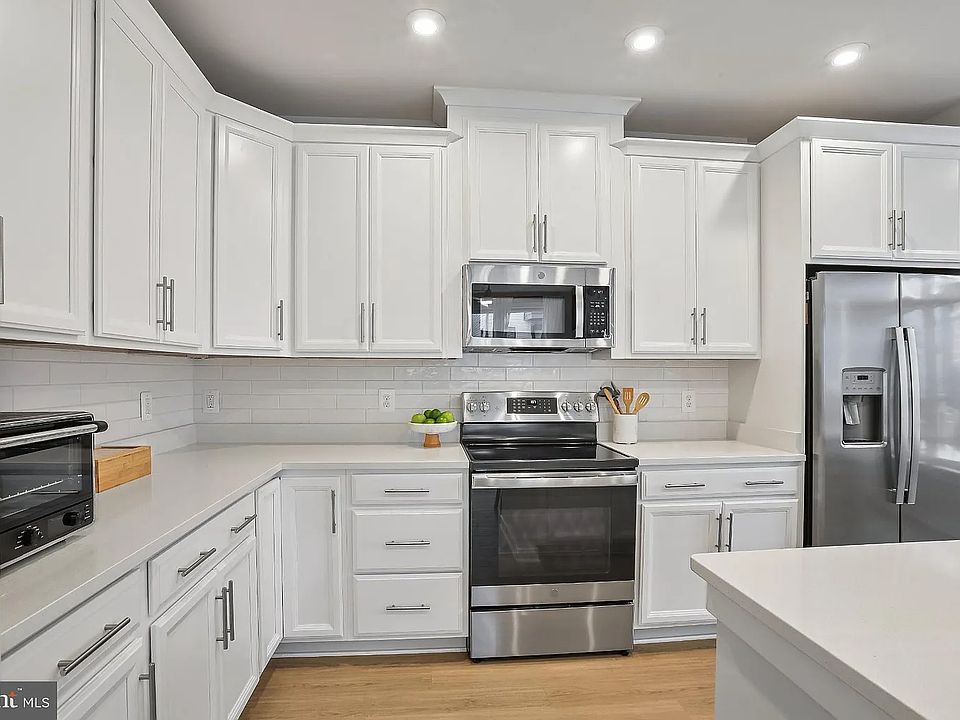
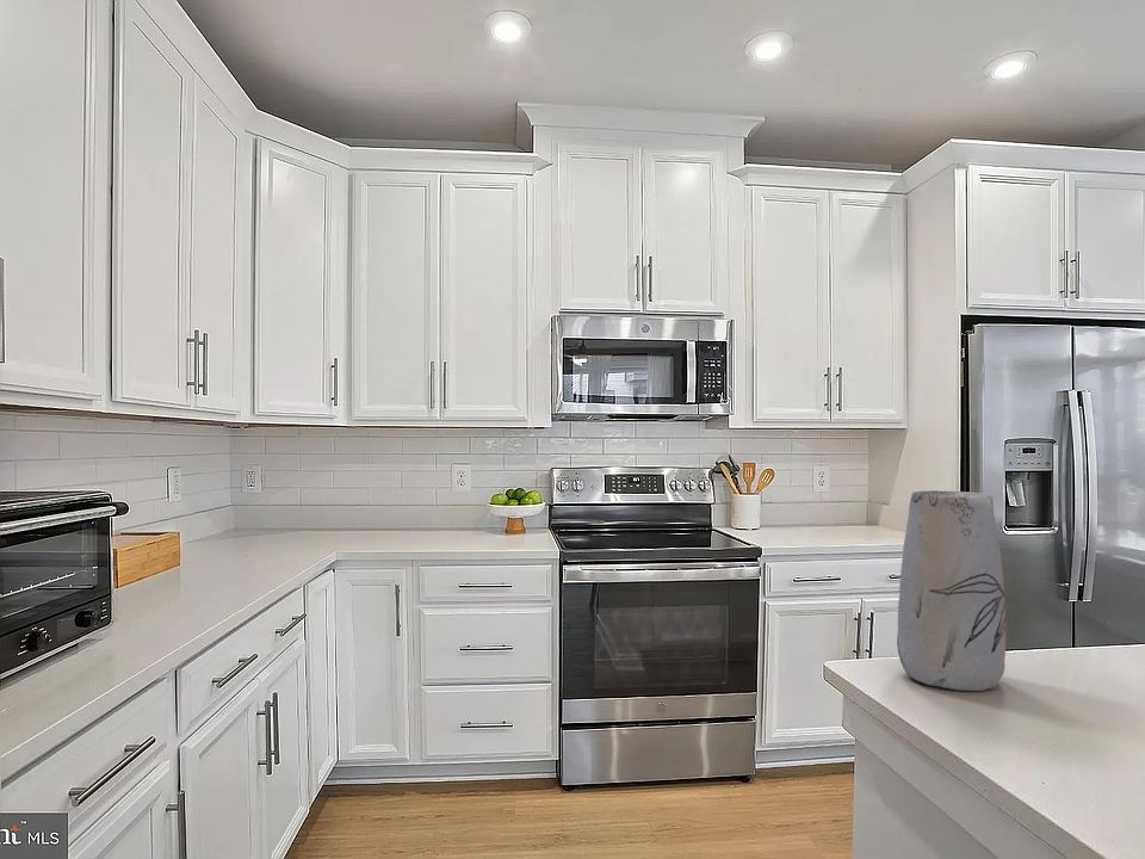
+ vase (949, 585)
